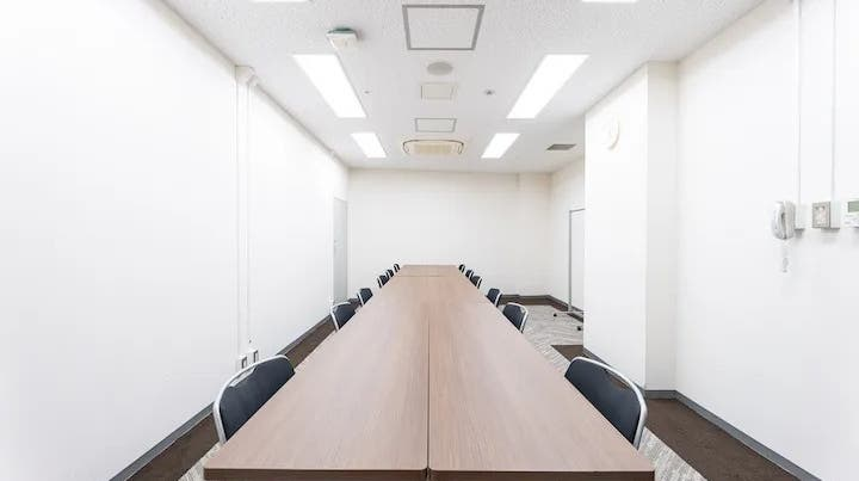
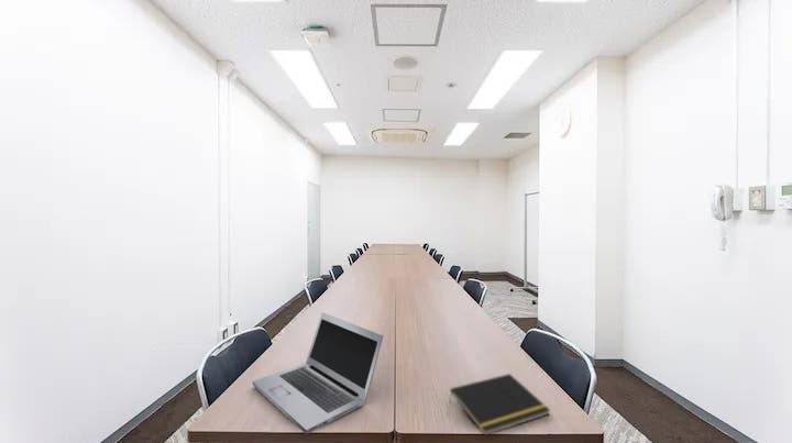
+ laptop (316, 361)
+ notepad (498, 400)
